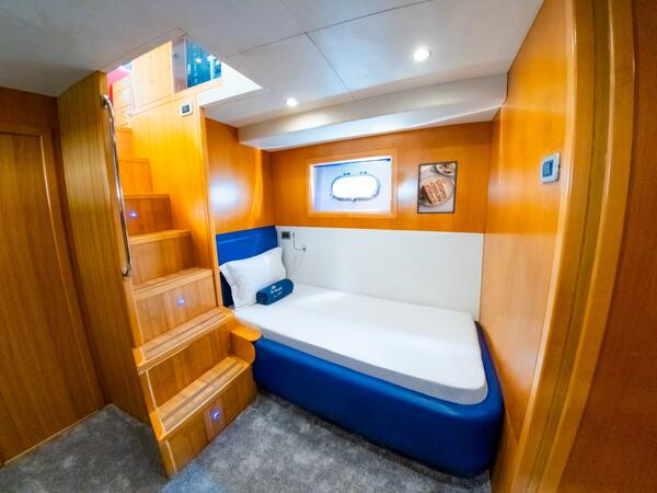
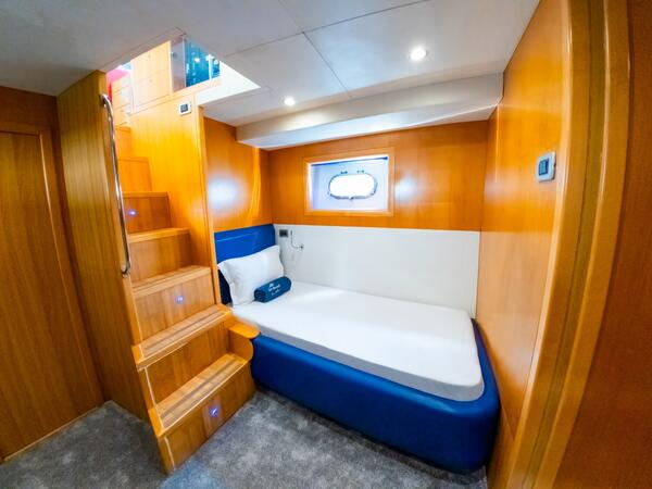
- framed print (436, 188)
